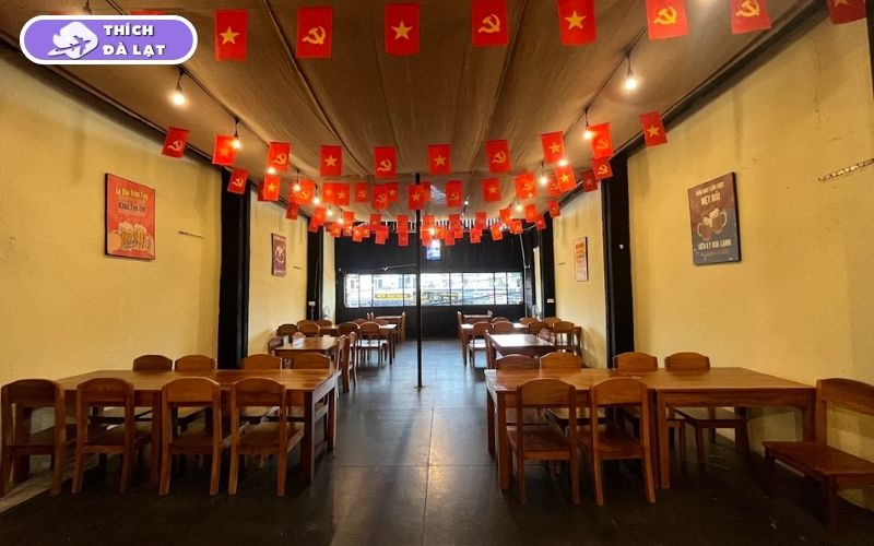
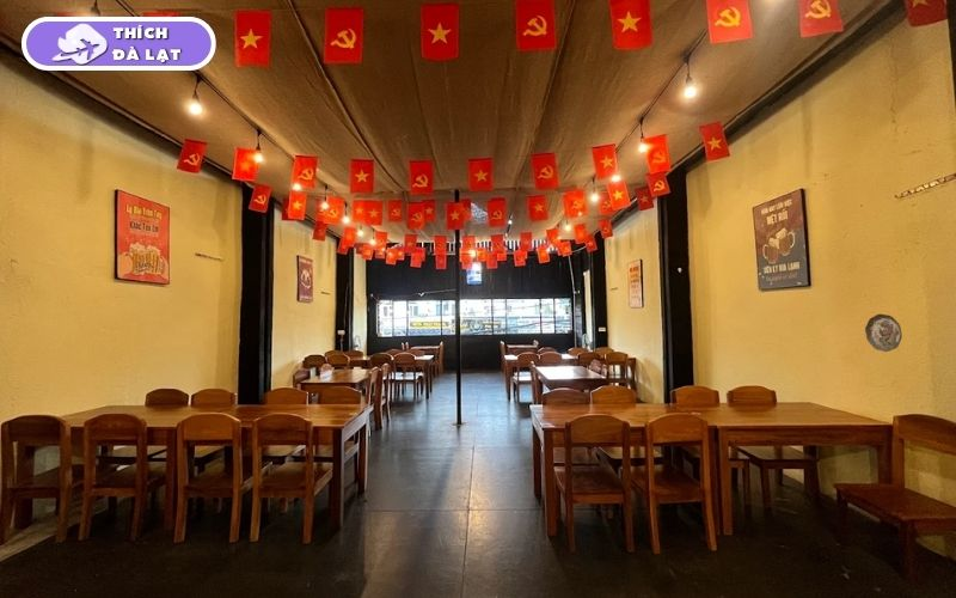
+ decorative plate (884, 332)
